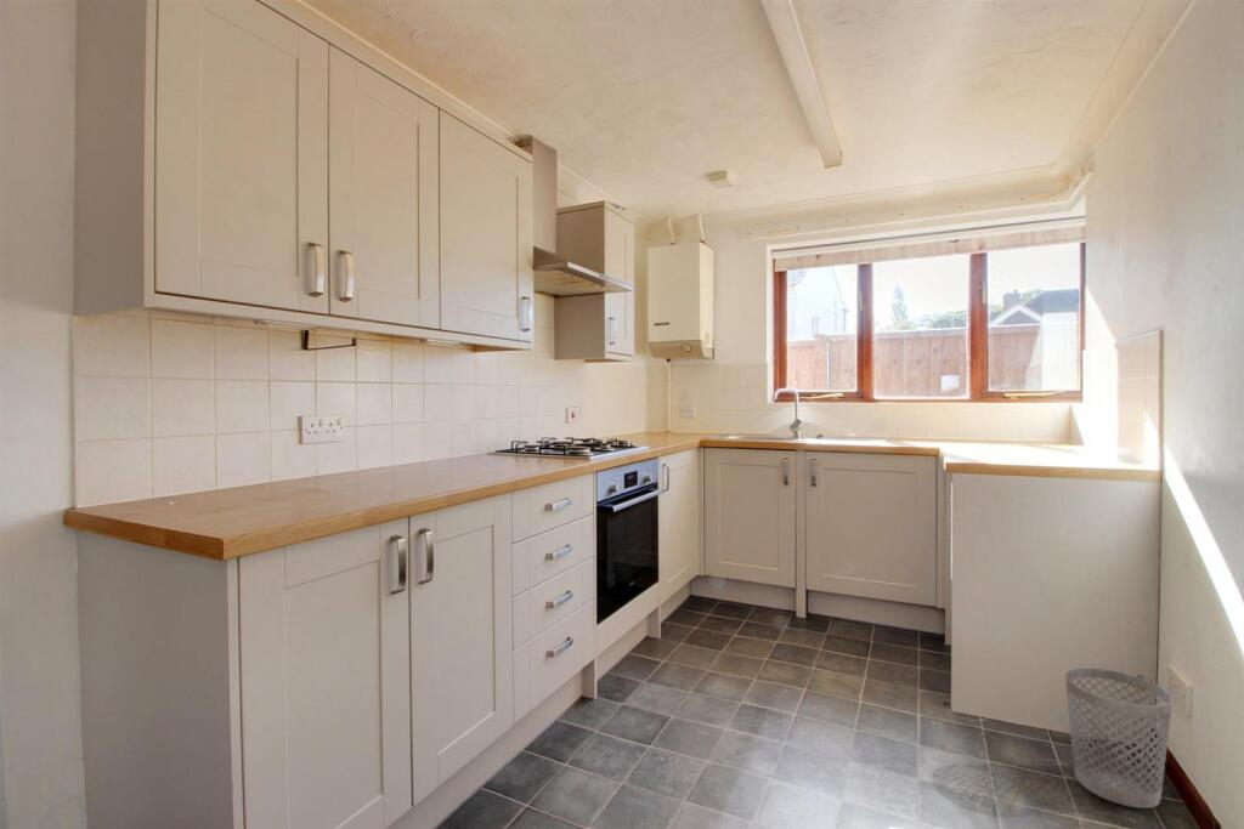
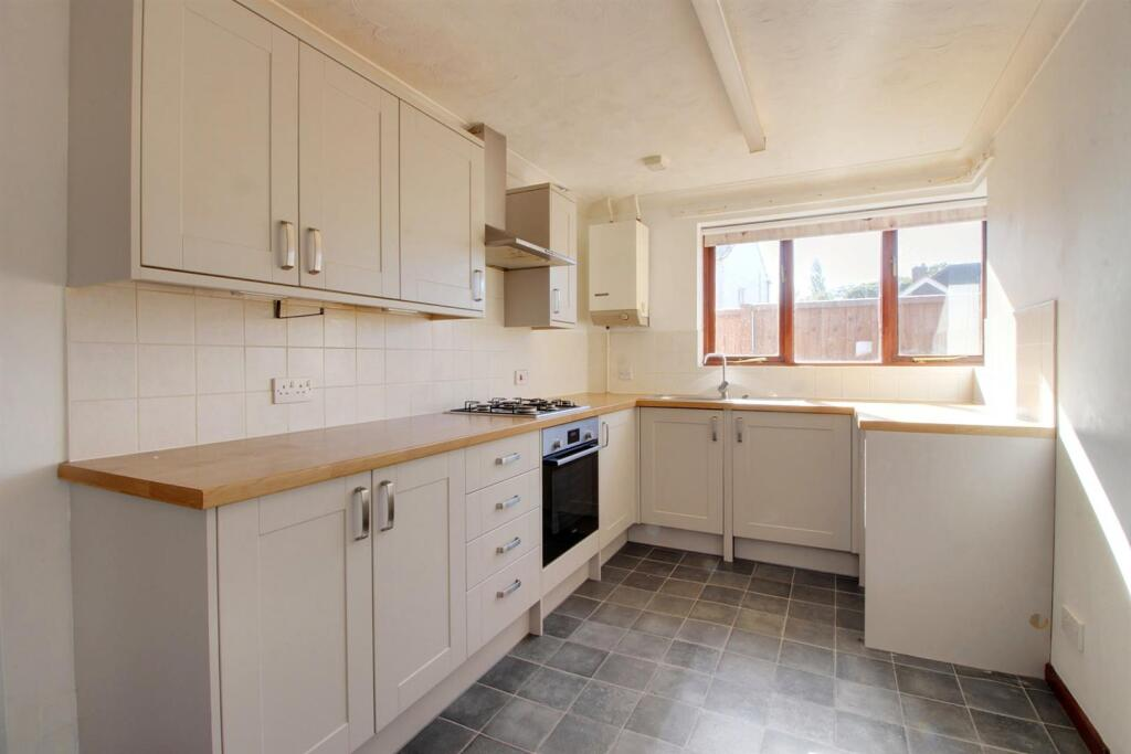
- wastebasket (1115, 737)
